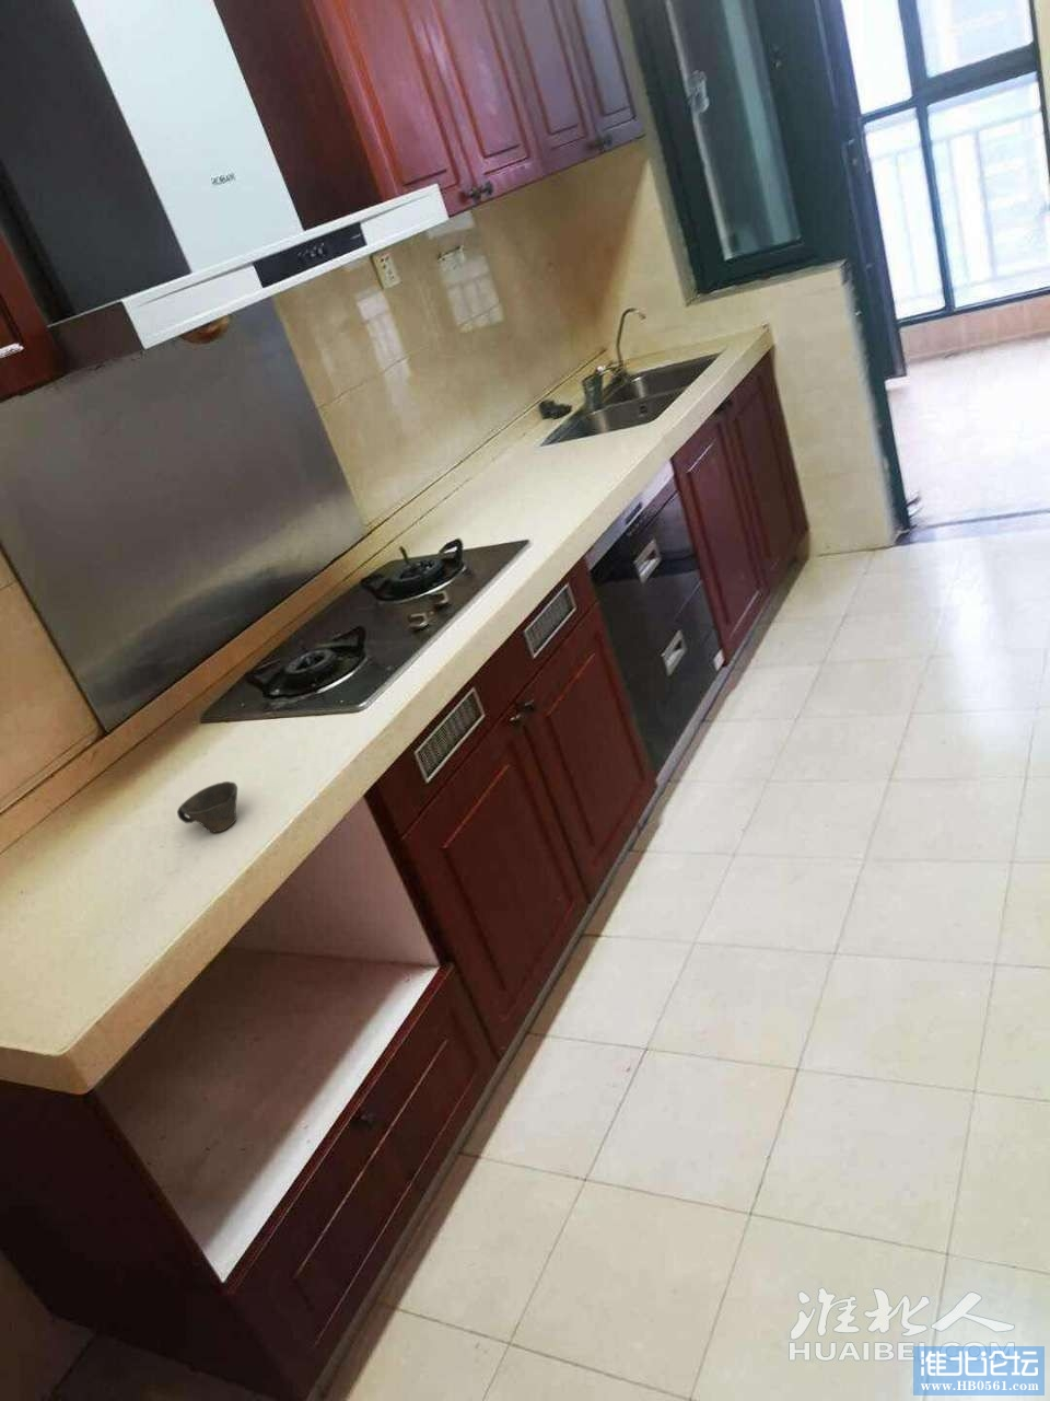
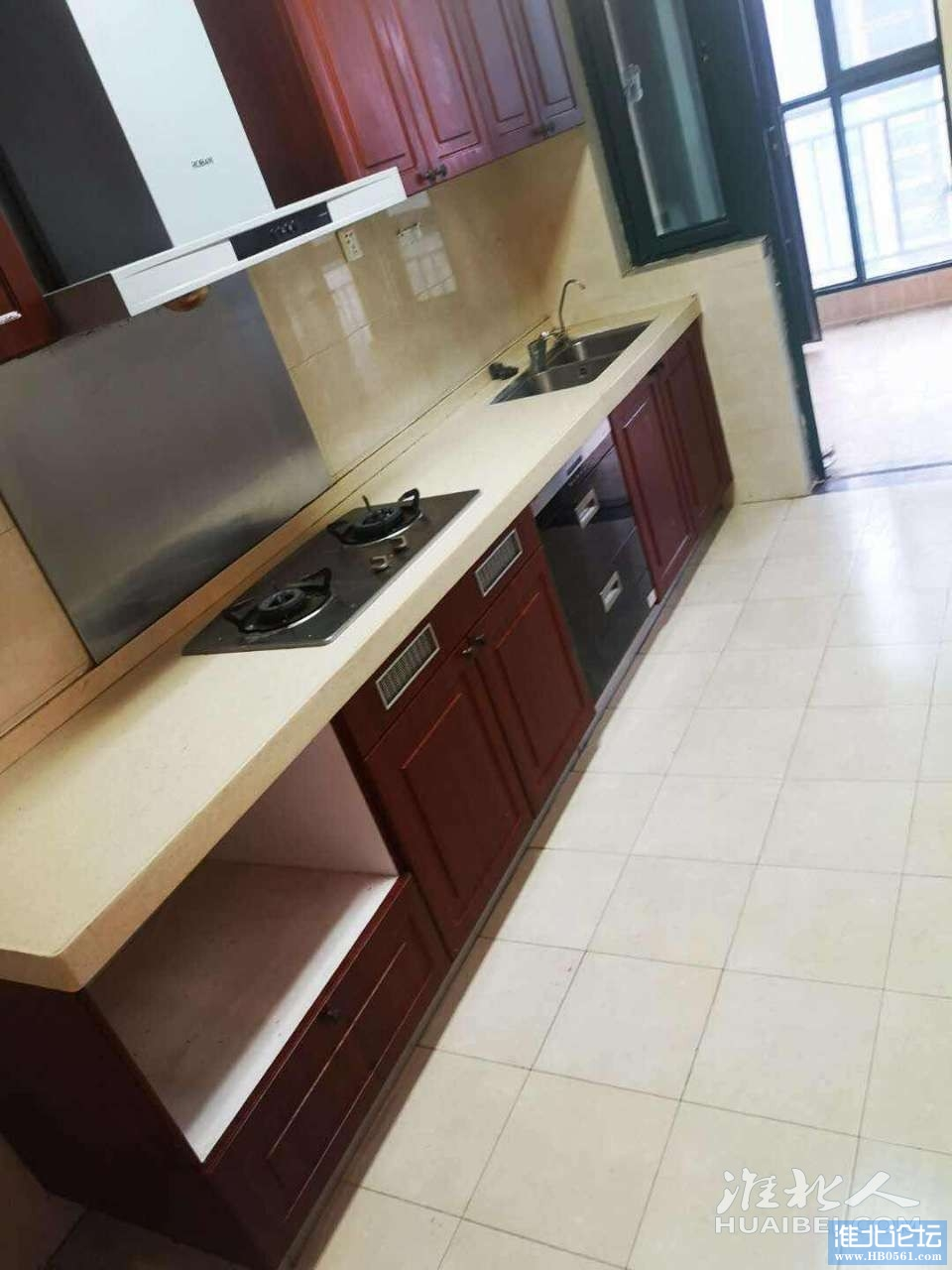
- cup (211, 810)
